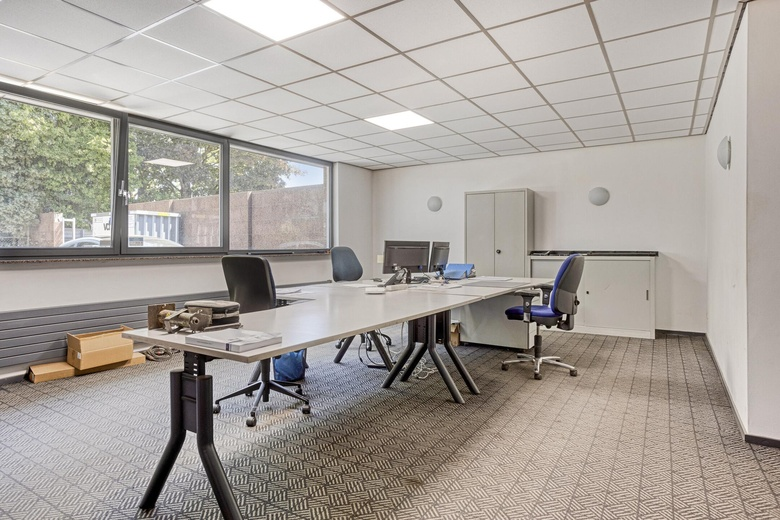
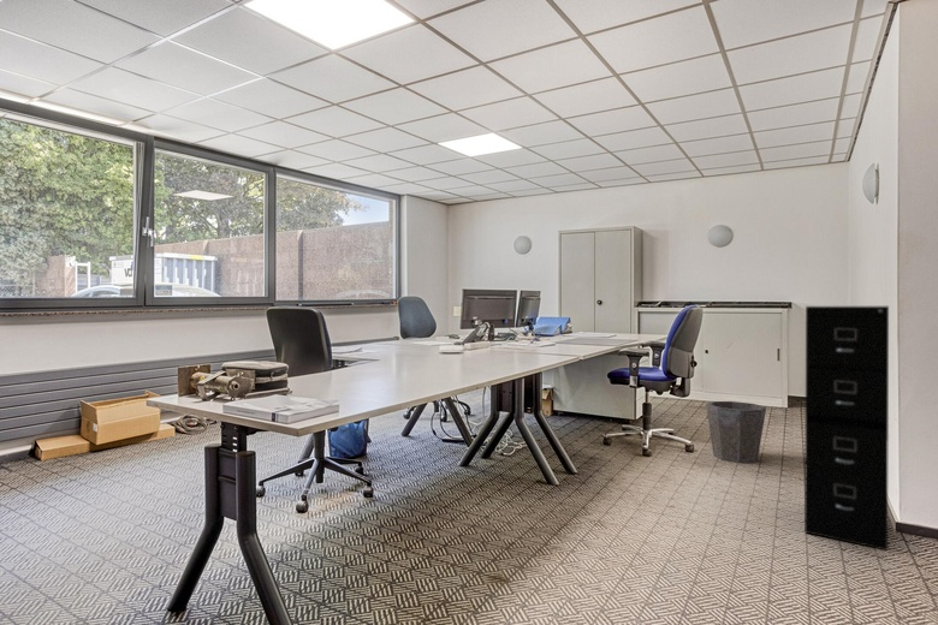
+ filing cabinet (844, 418)
+ waste bin (735, 430)
